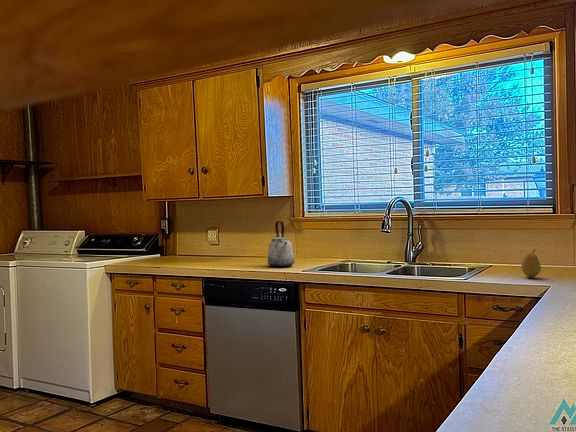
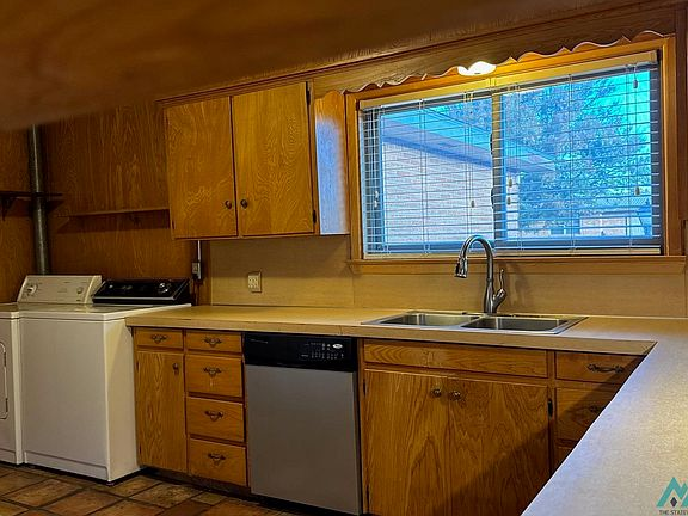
- fruit (530, 263)
- kettle (281, 244)
